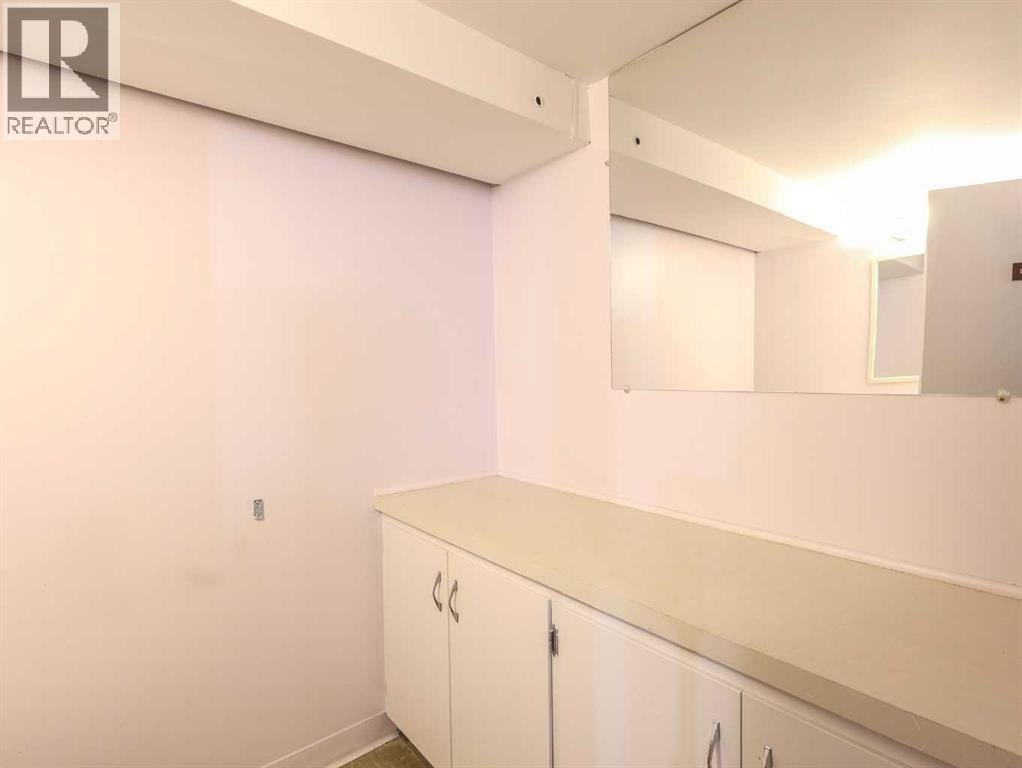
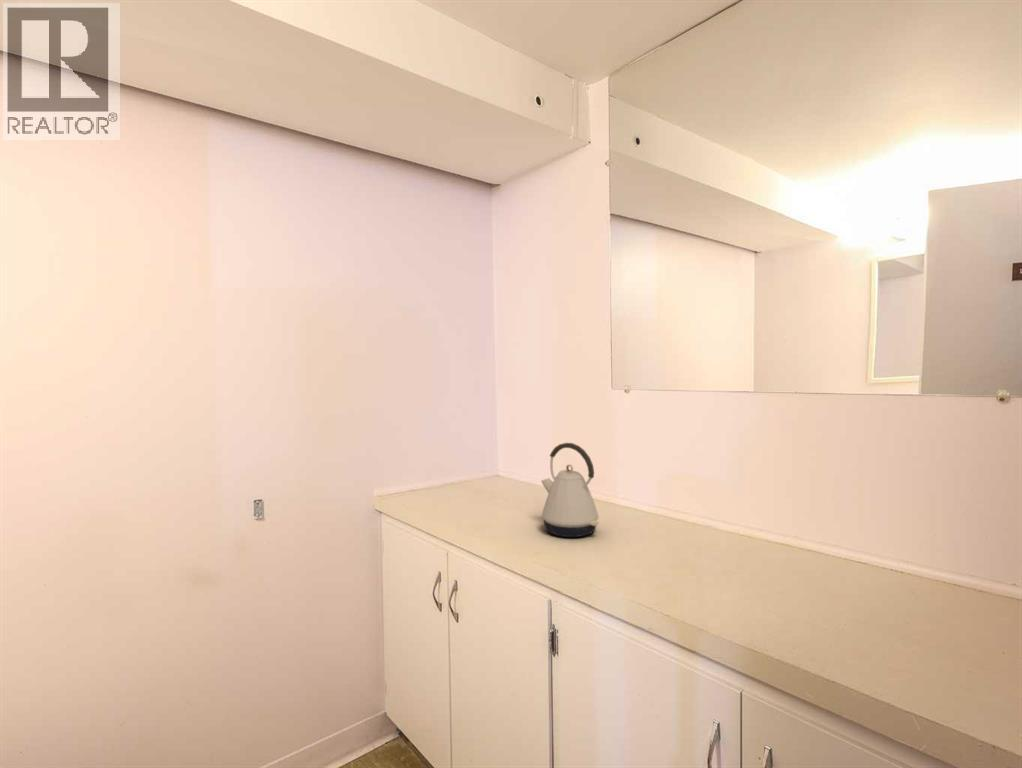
+ kettle (568, 486)
